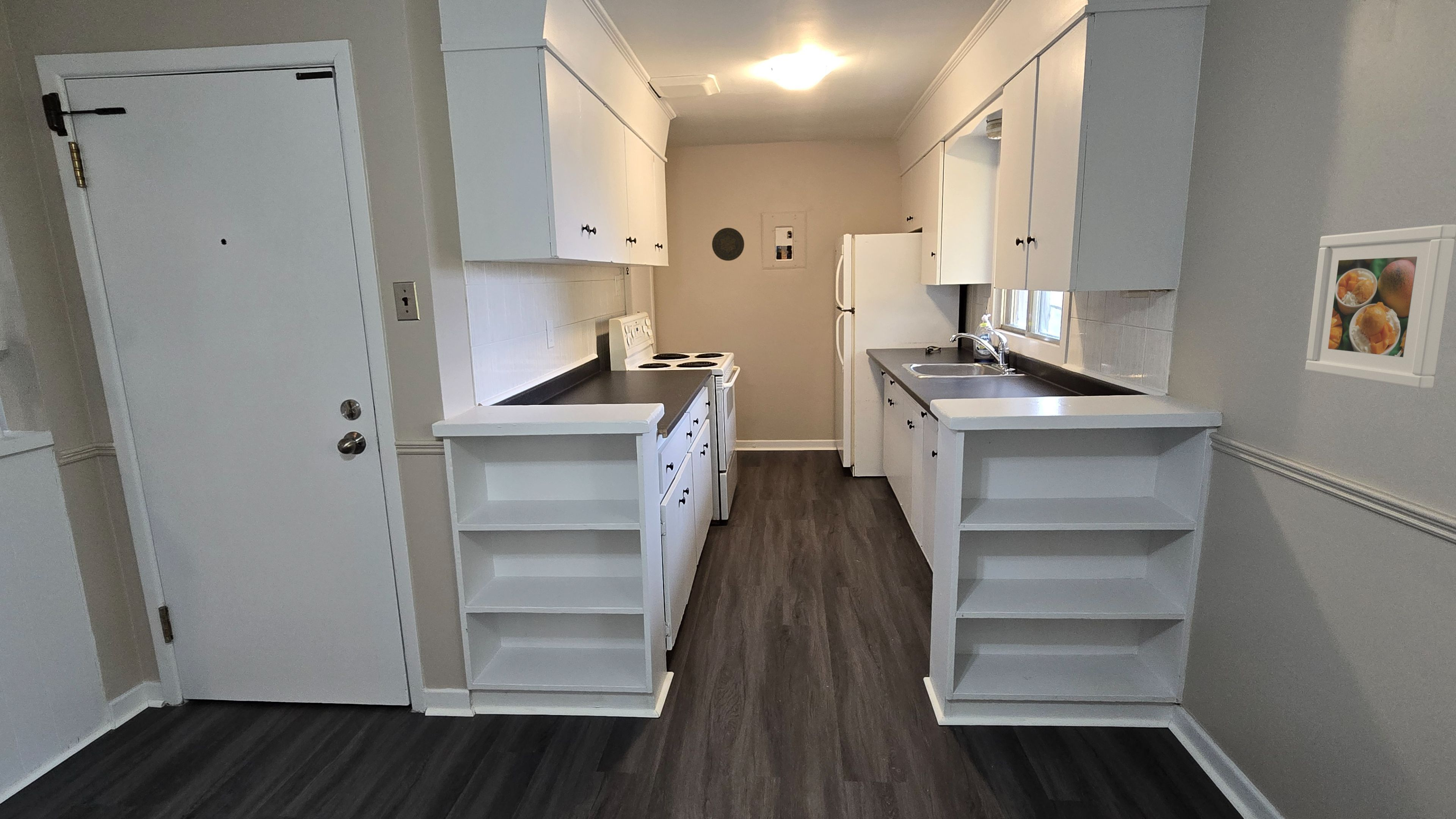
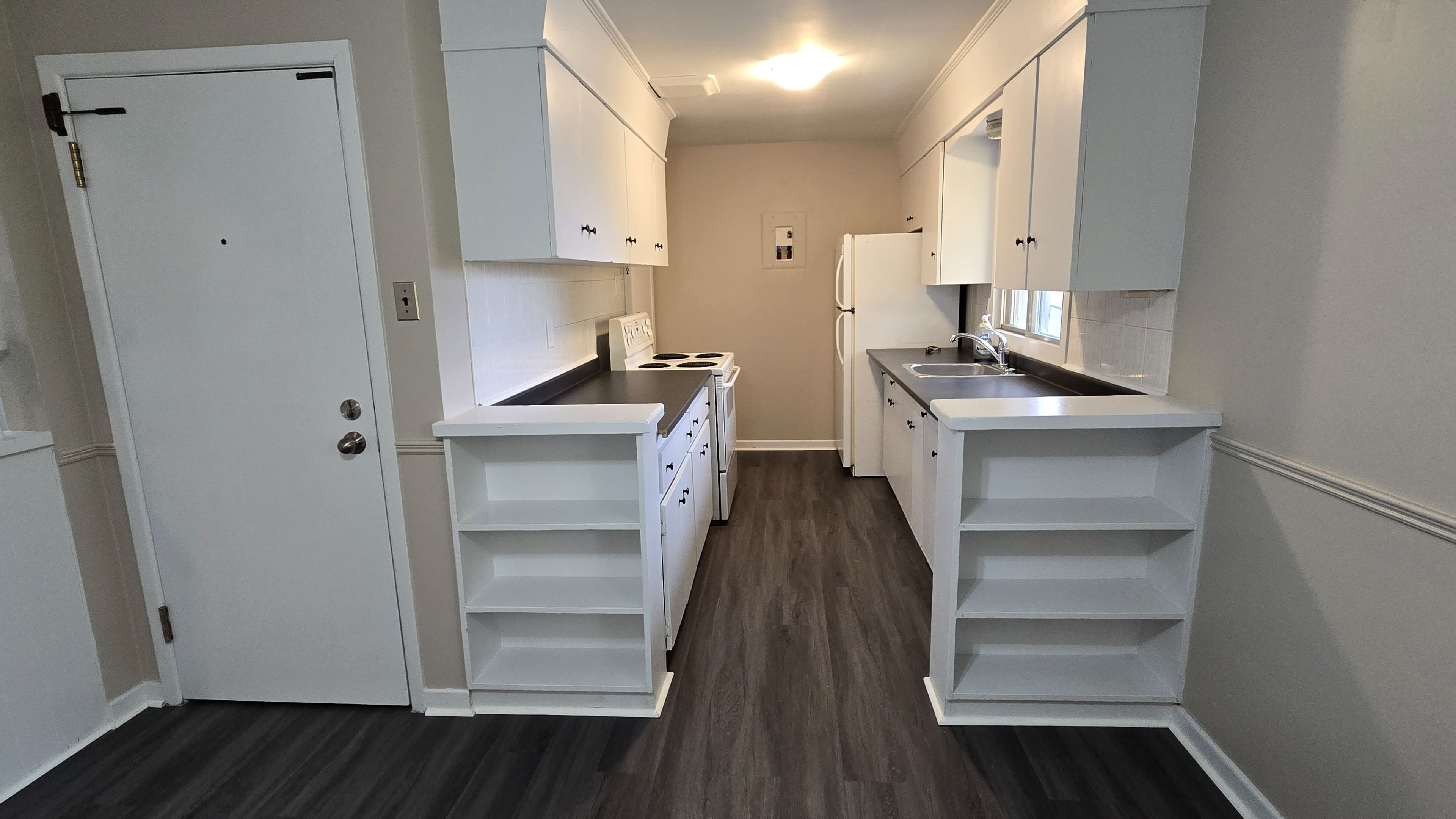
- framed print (1372, 306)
- decorative plate (728, 244)
